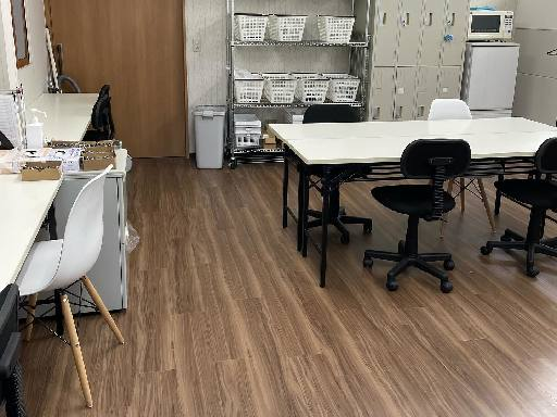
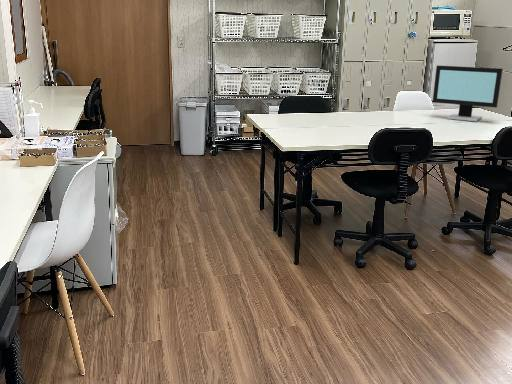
+ computer monitor (467, 92)
